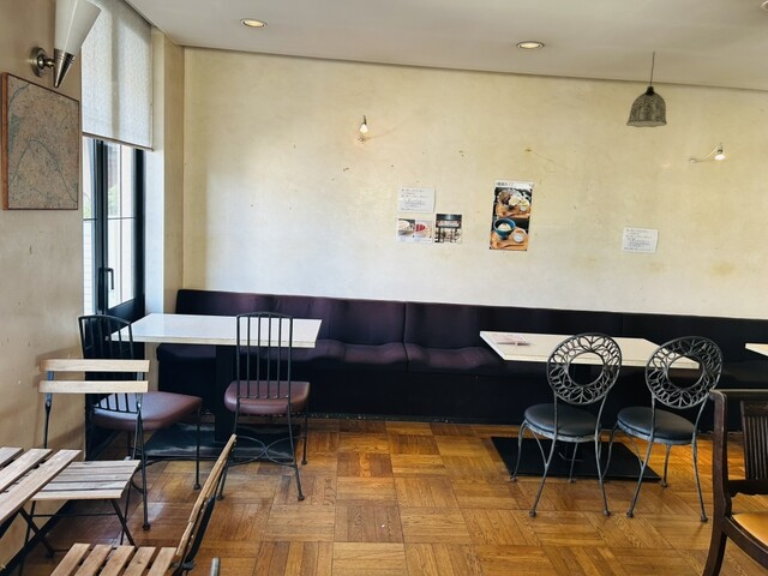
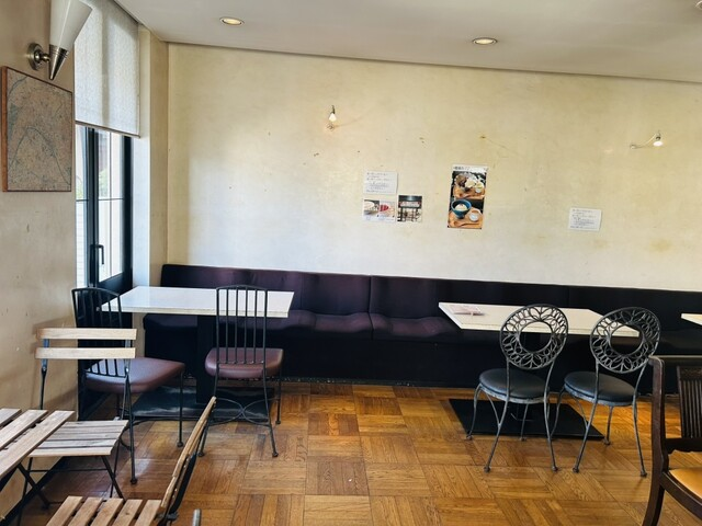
- pendant lamp (649, 88)
